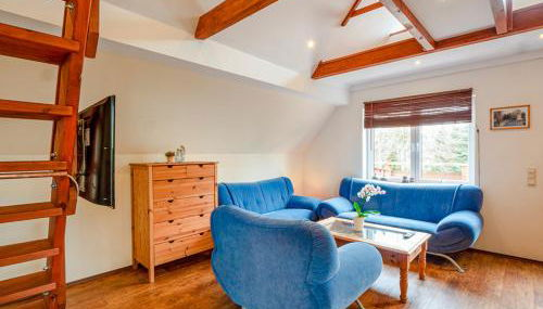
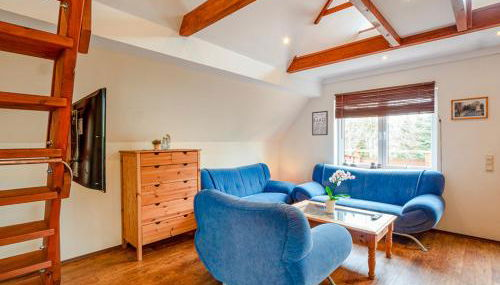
+ wall art (319, 123)
